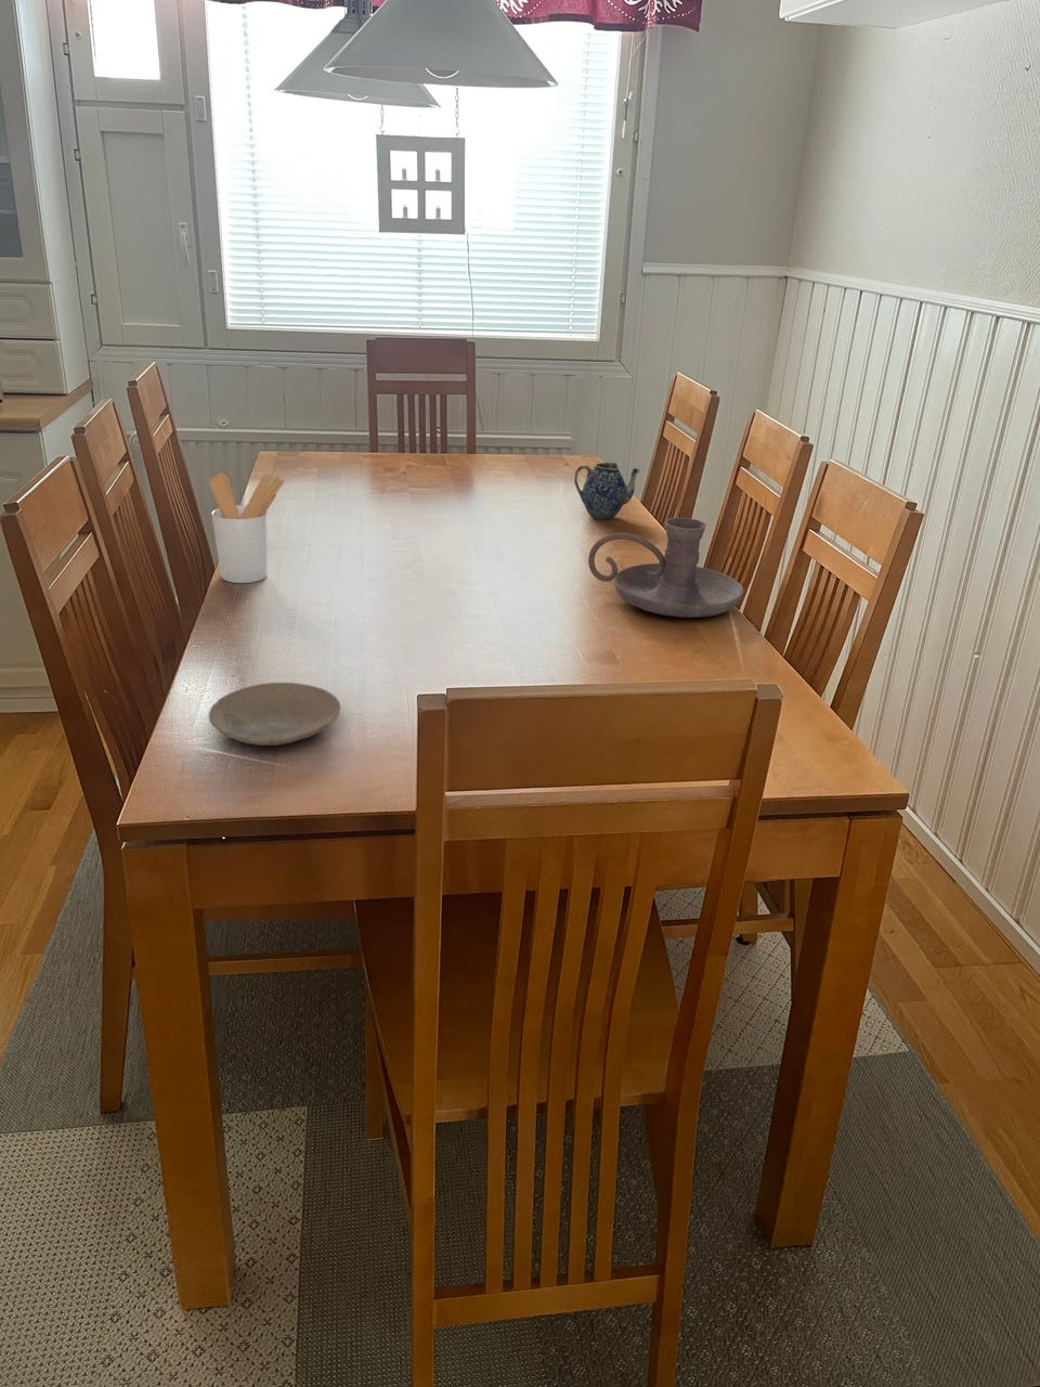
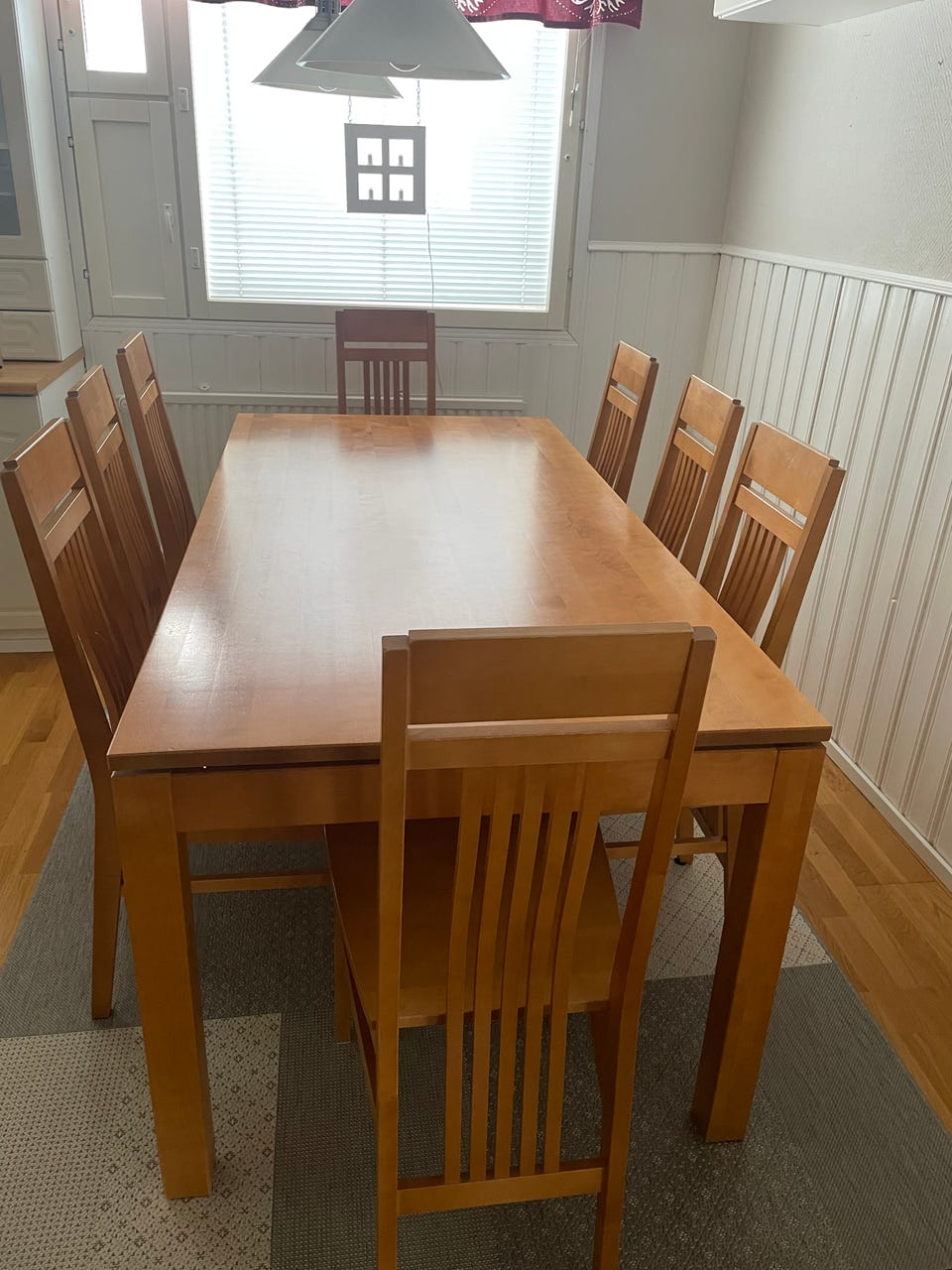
- plate (275, 718)
- teapot (605, 488)
- candle holder (665, 562)
- utensil holder (251, 525)
